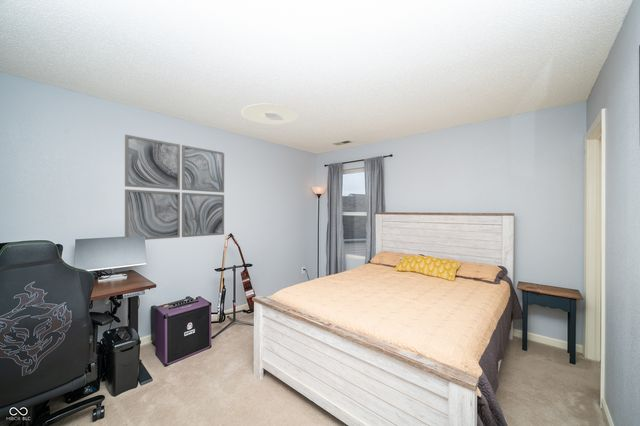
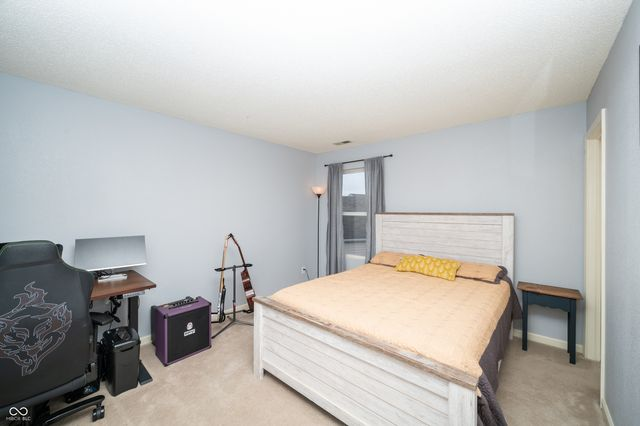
- ceiling light (270, 112)
- wall art (179, 192)
